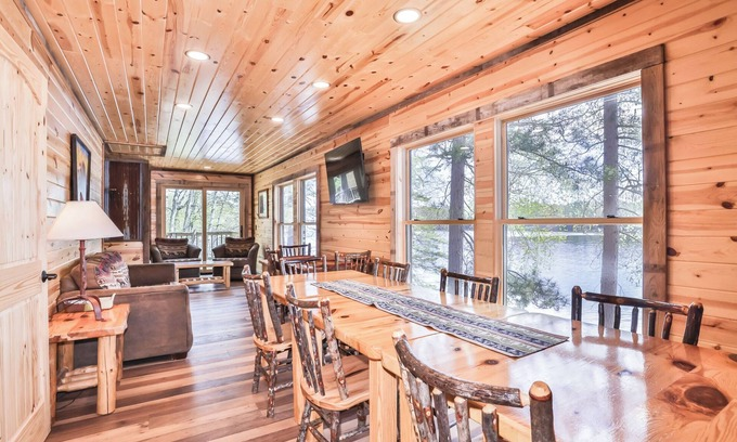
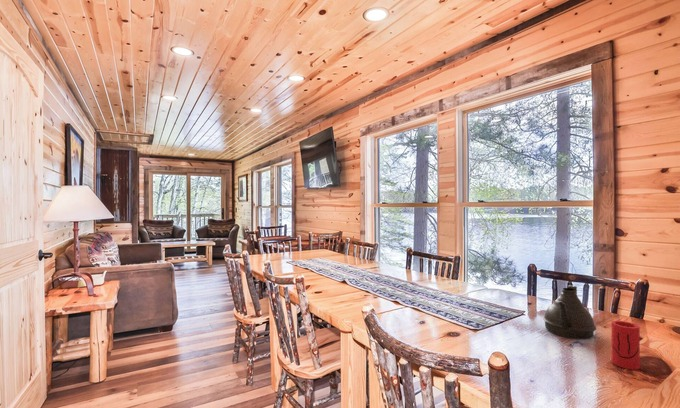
+ cup (625, 344)
+ teapot (566, 311)
